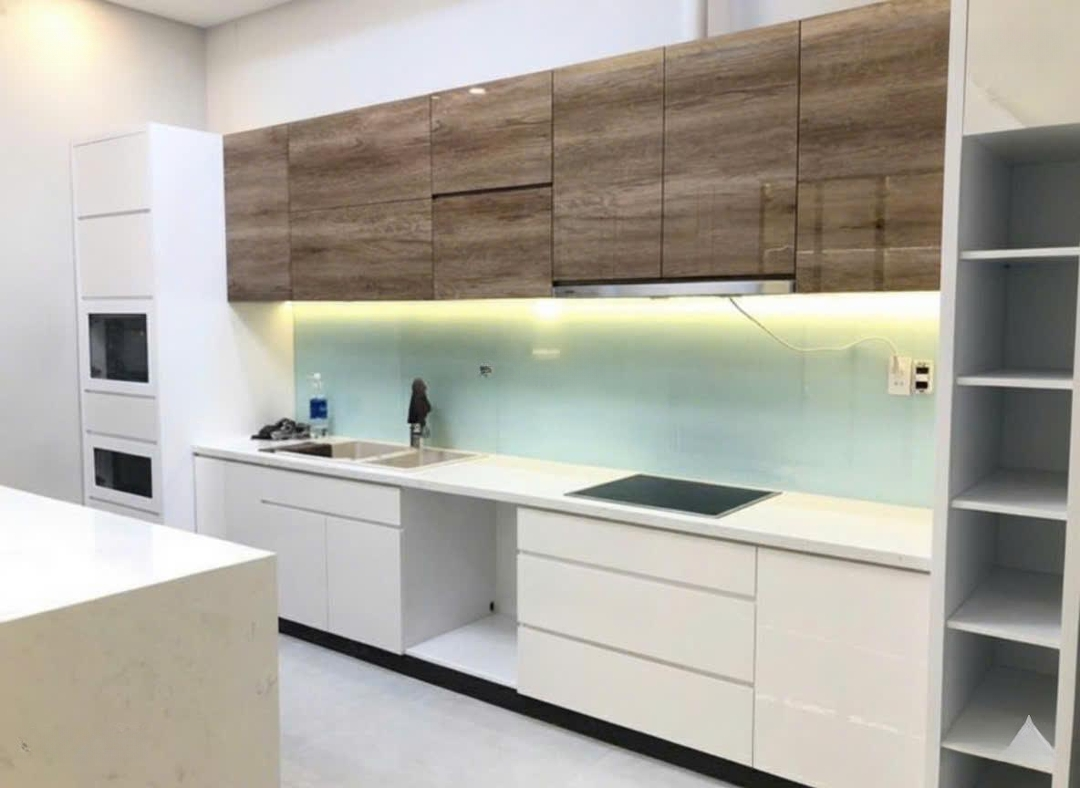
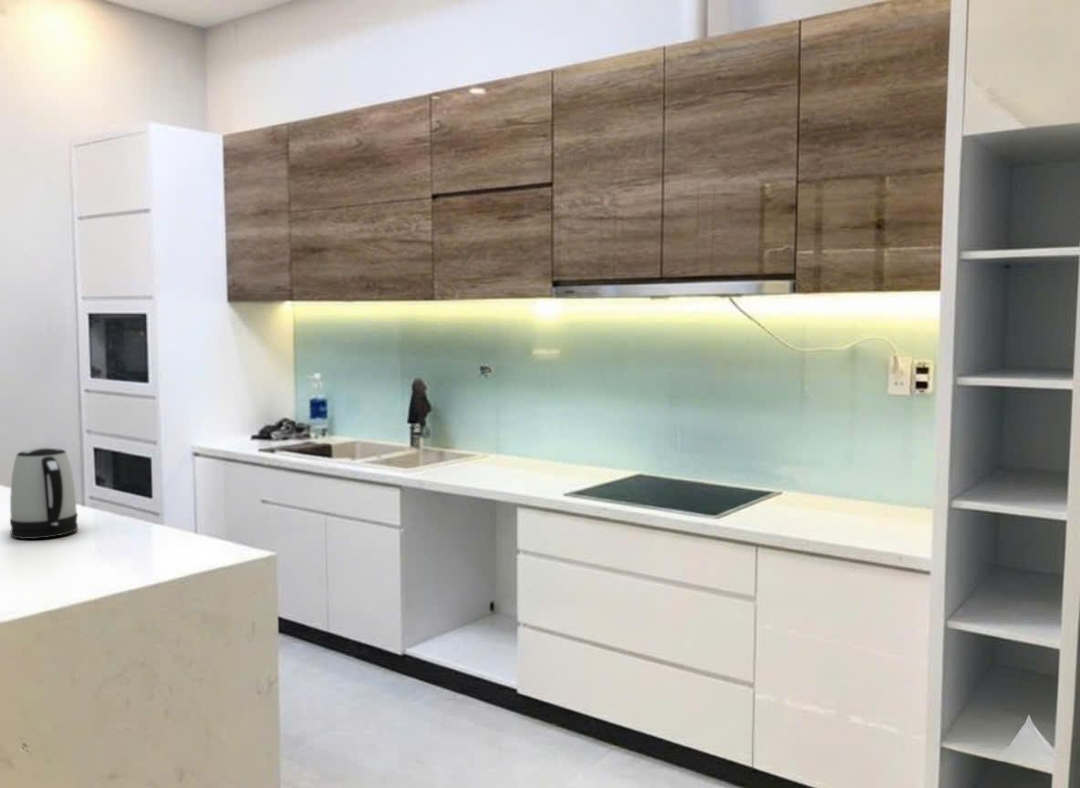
+ kettle (45, 491)
